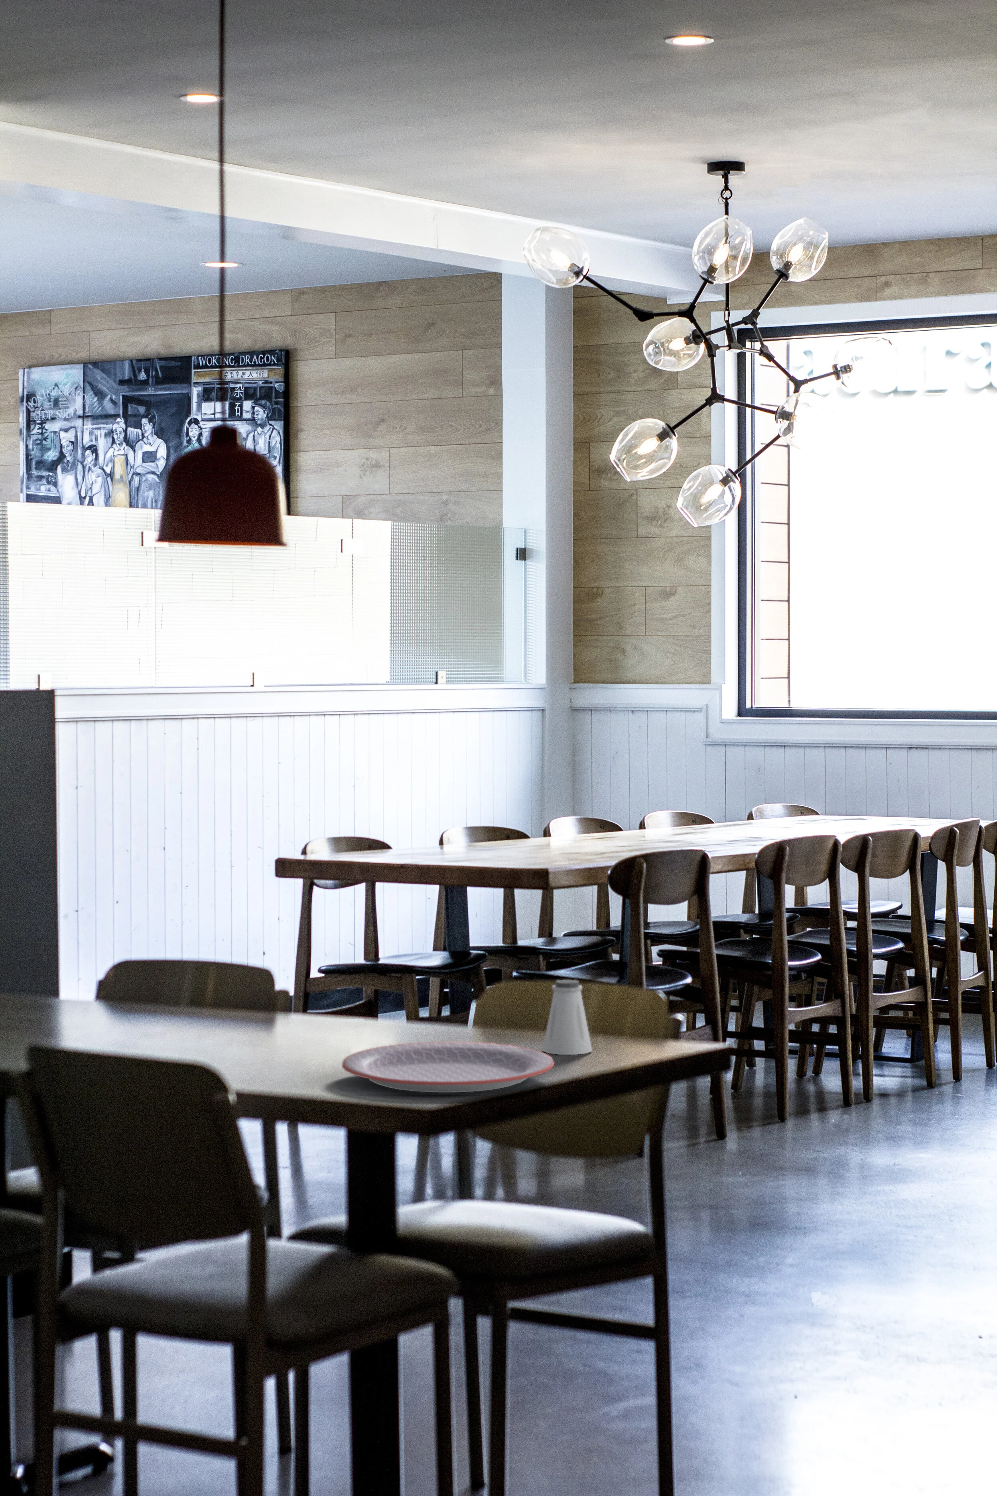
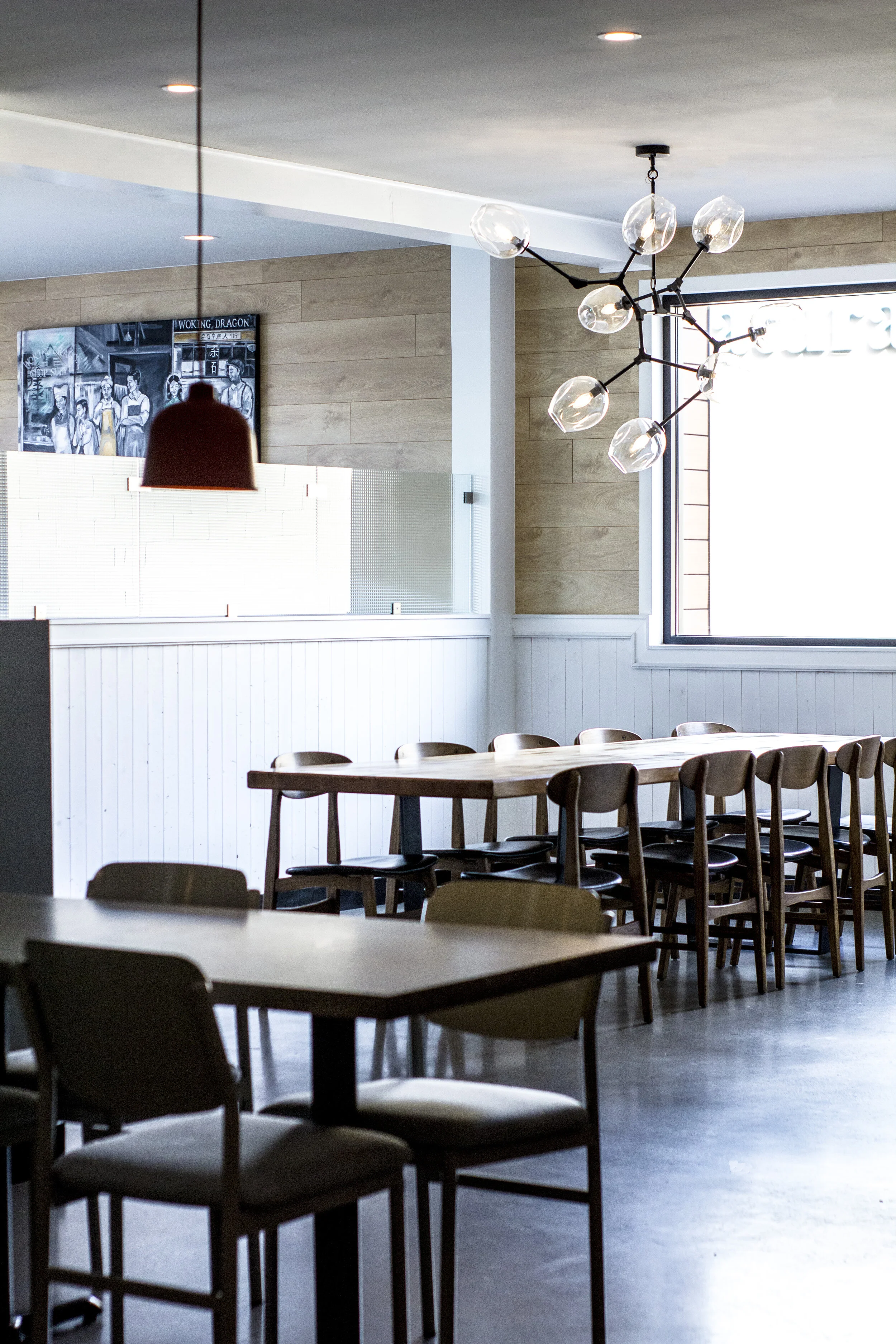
- plate (447, 1070)
- saltshaker (567, 1015)
